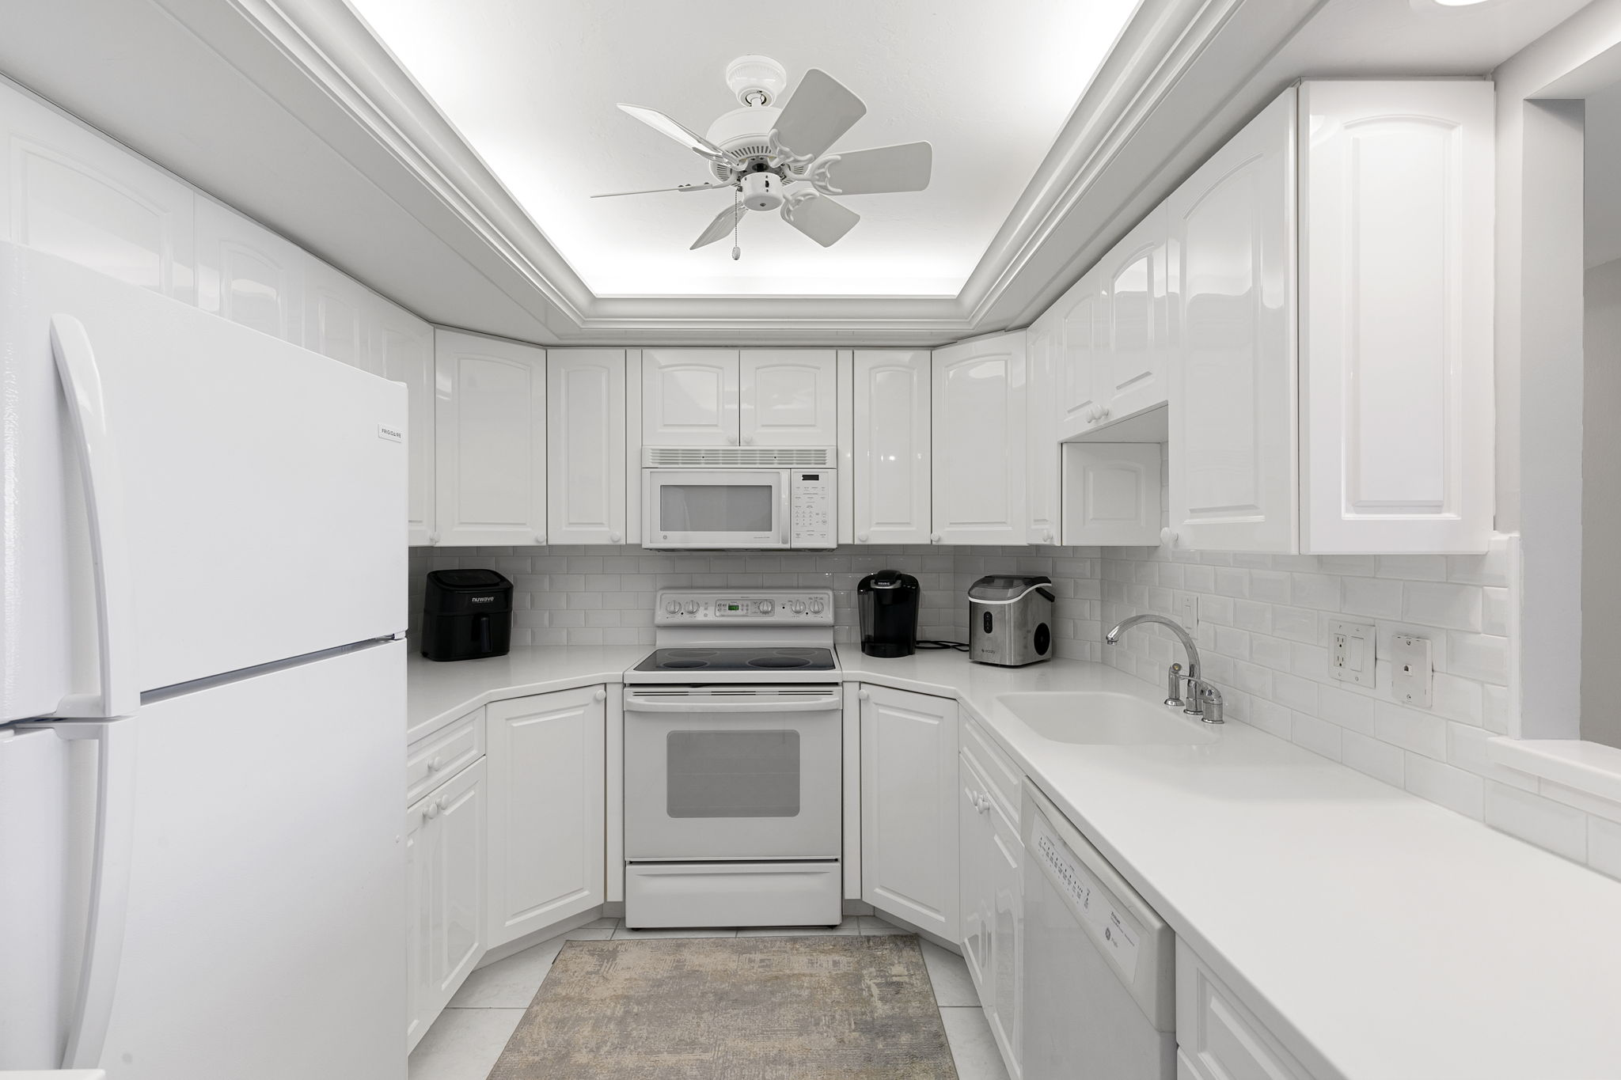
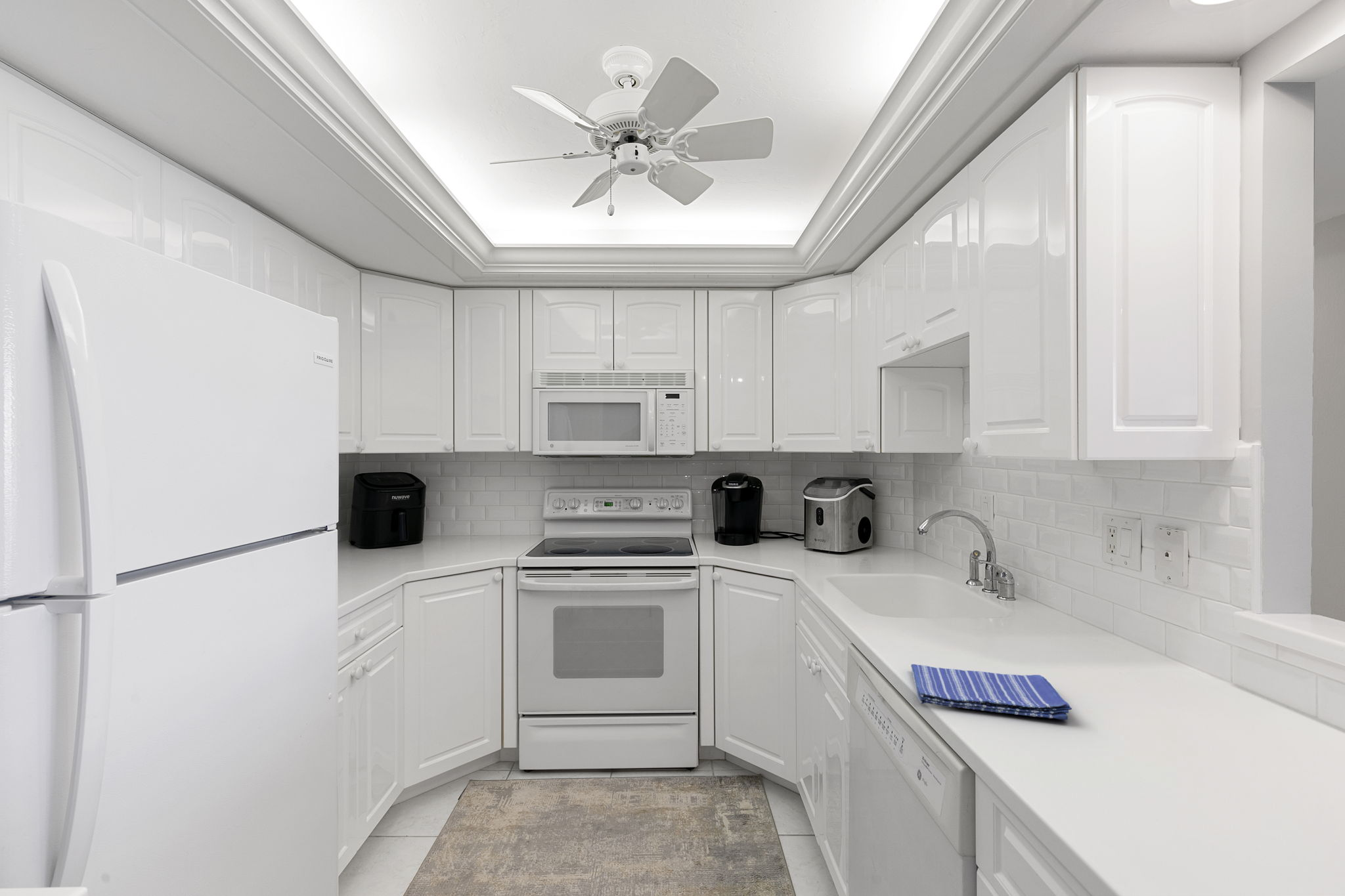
+ dish towel (984, 687)
